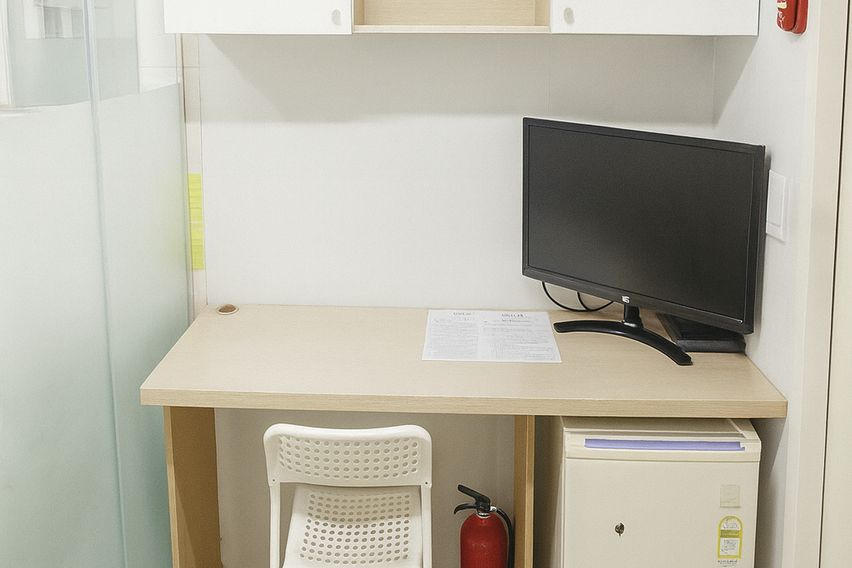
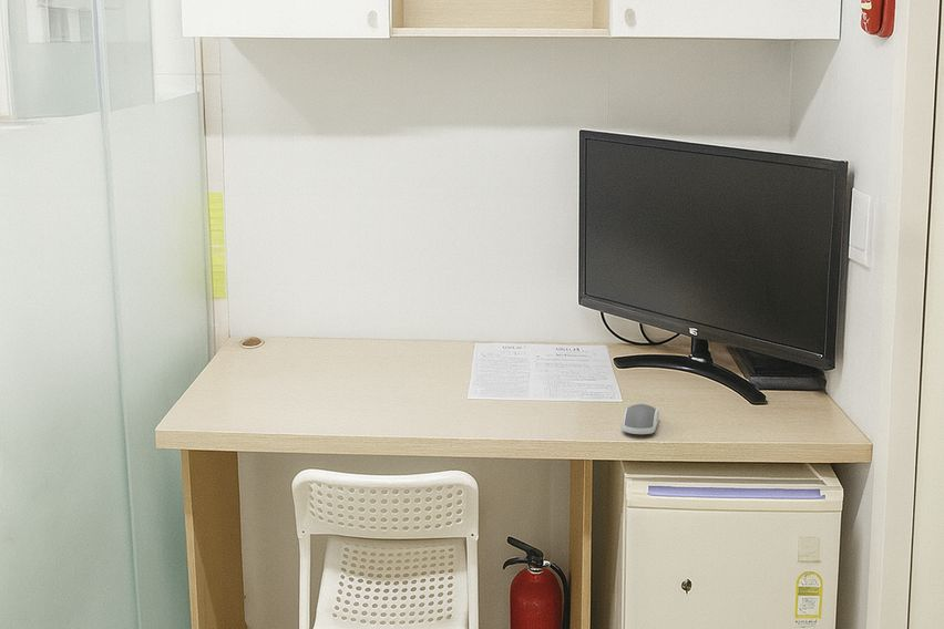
+ computer mouse (640, 415)
